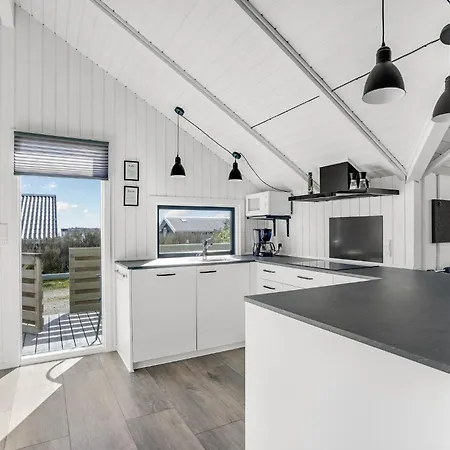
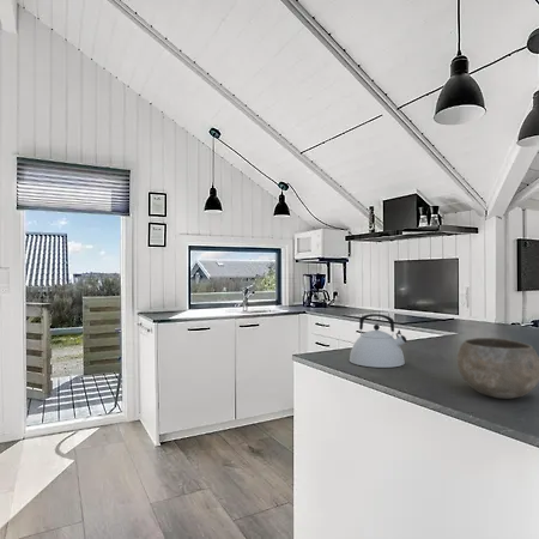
+ kettle (377, 338)
+ bowl (497, 368)
